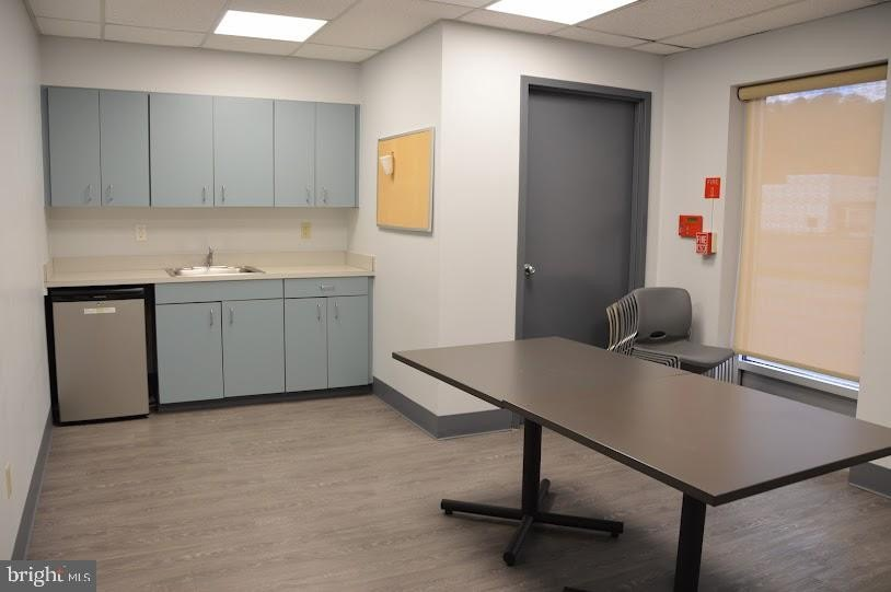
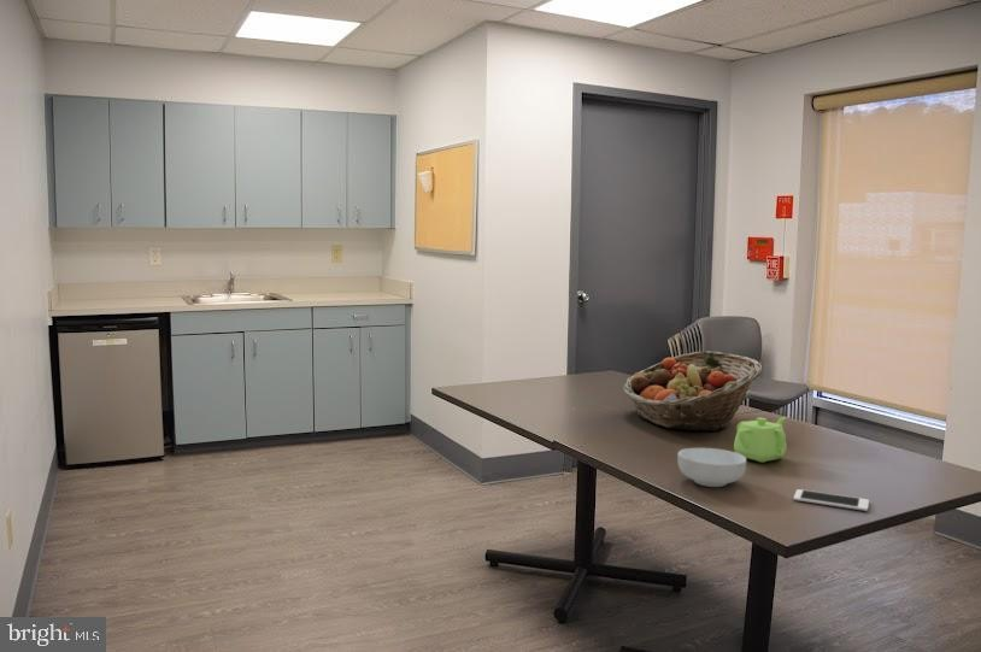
+ teapot (762, 437)
+ cereal bowl (711, 469)
+ cell phone (830, 499)
+ fruit basket (689, 387)
